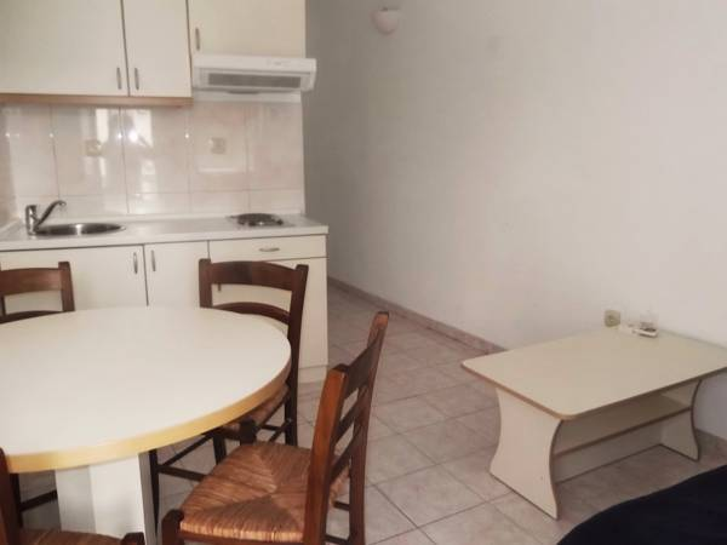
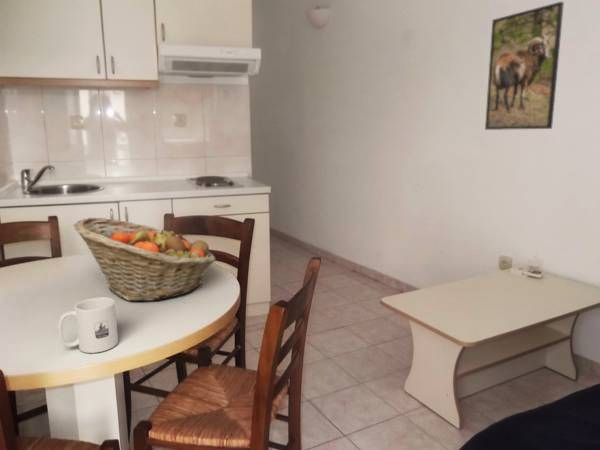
+ mug (88, 325)
+ fruit basket (147, 251)
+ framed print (520, 71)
